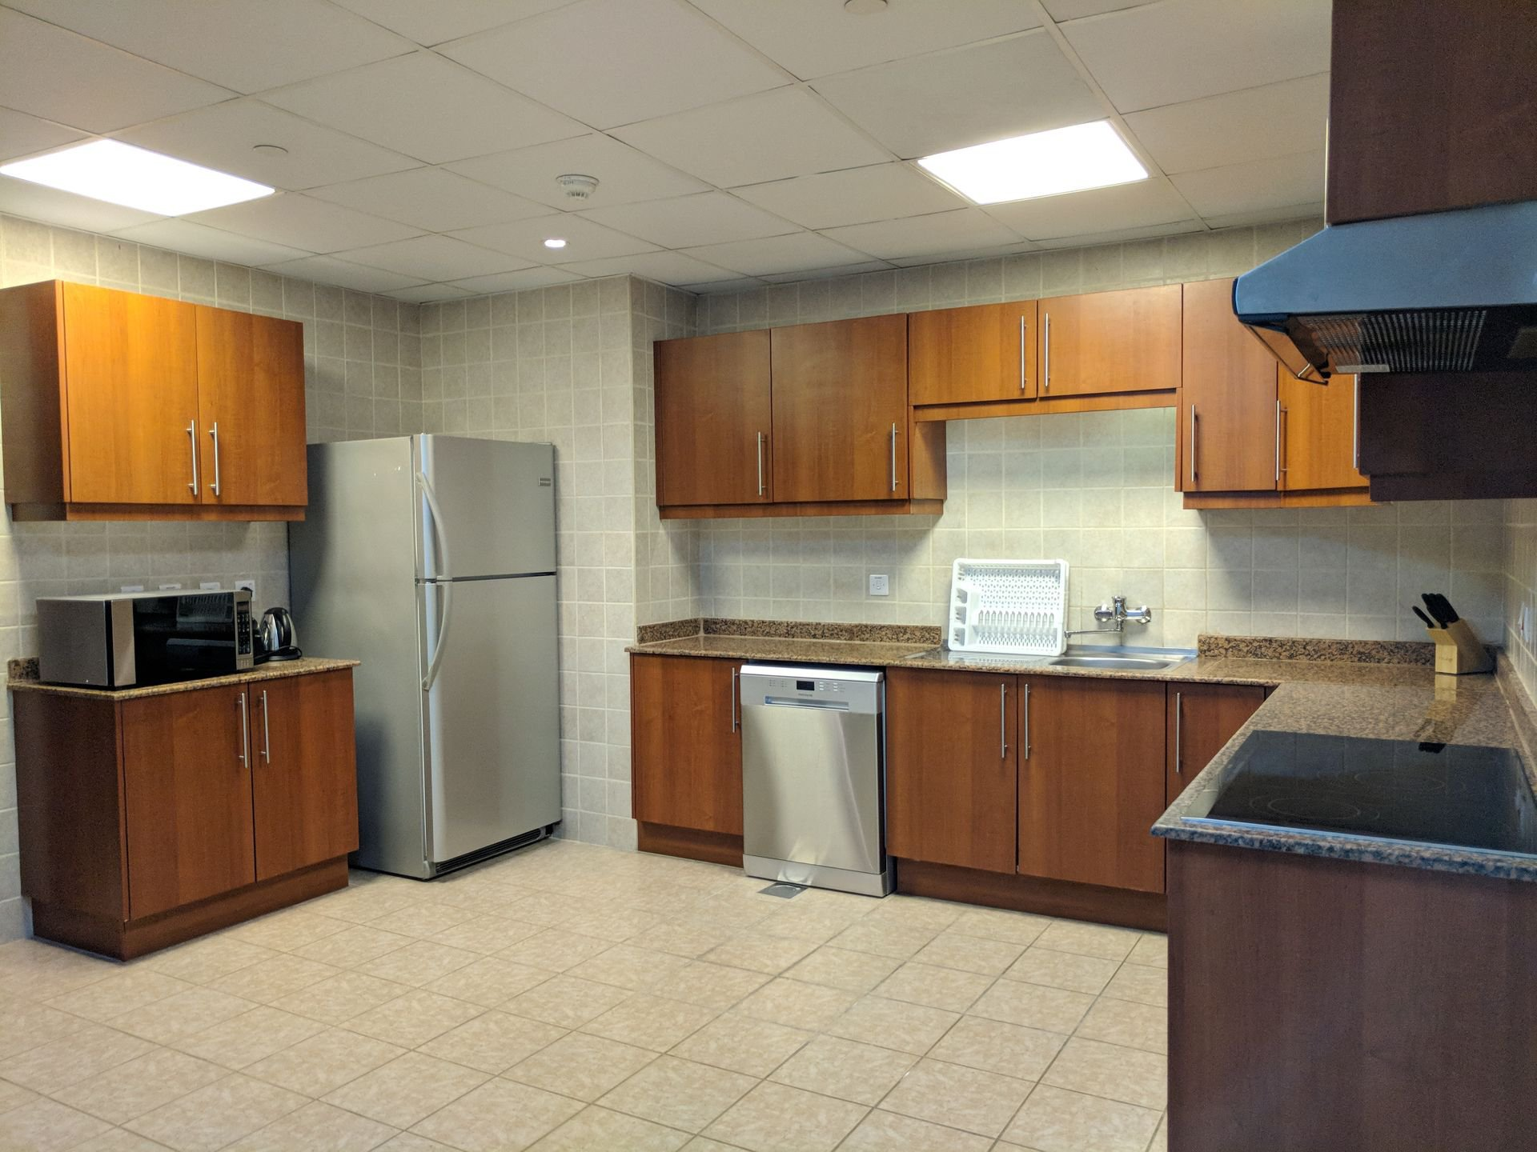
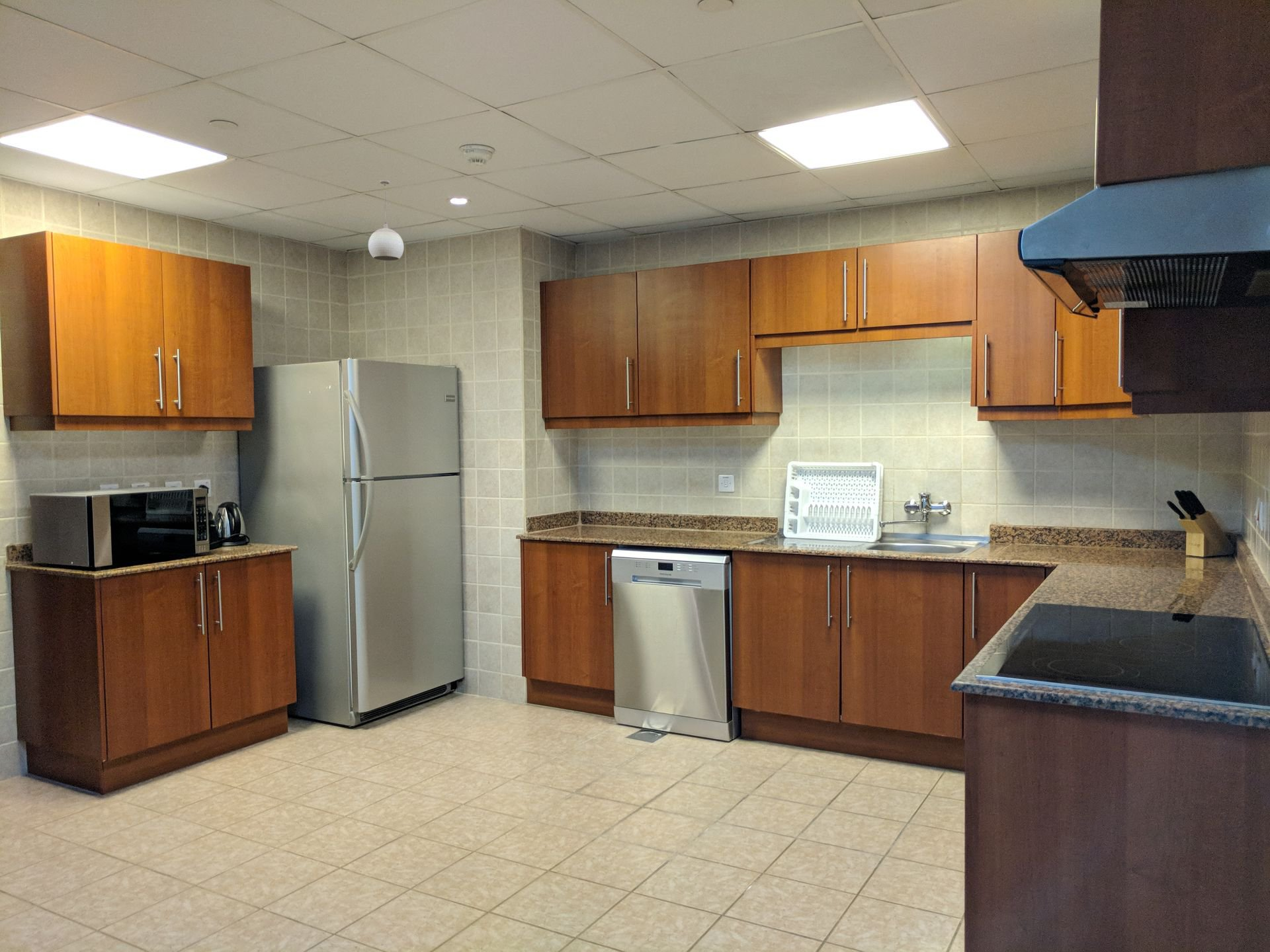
+ pendant light (385, 219)
